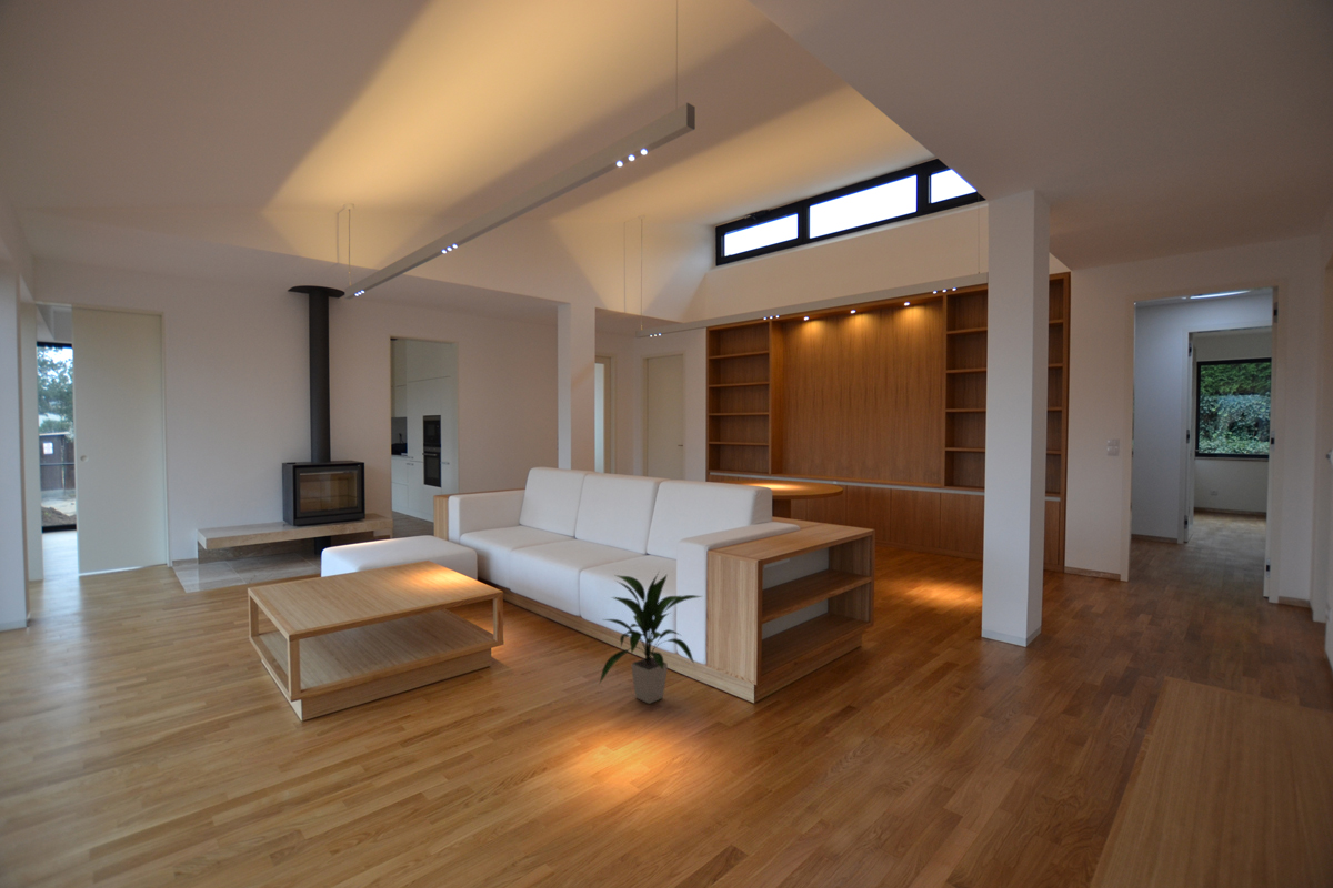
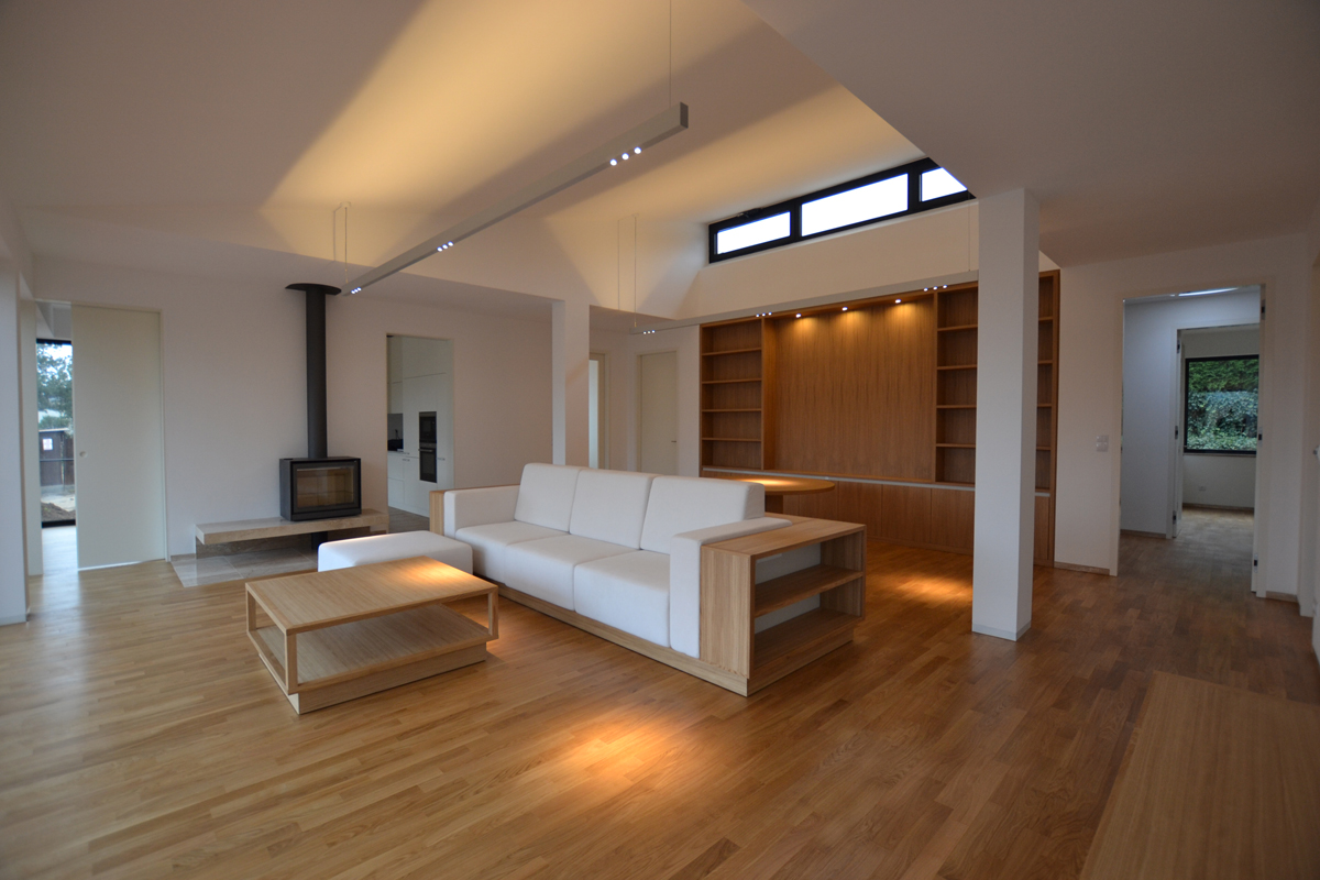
- indoor plant (644, 633)
